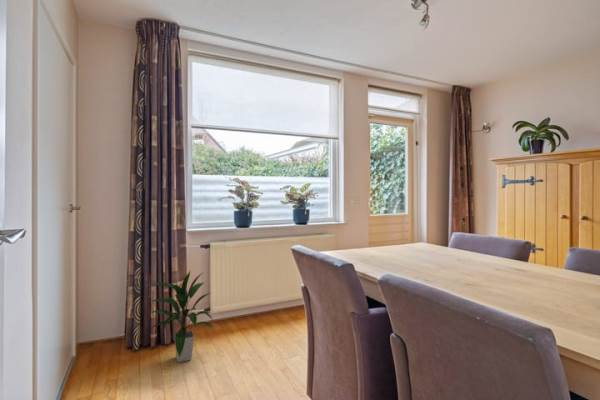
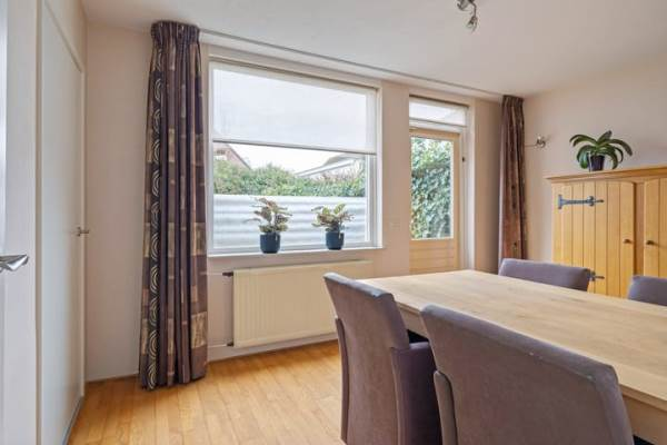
- indoor plant (182, 315)
